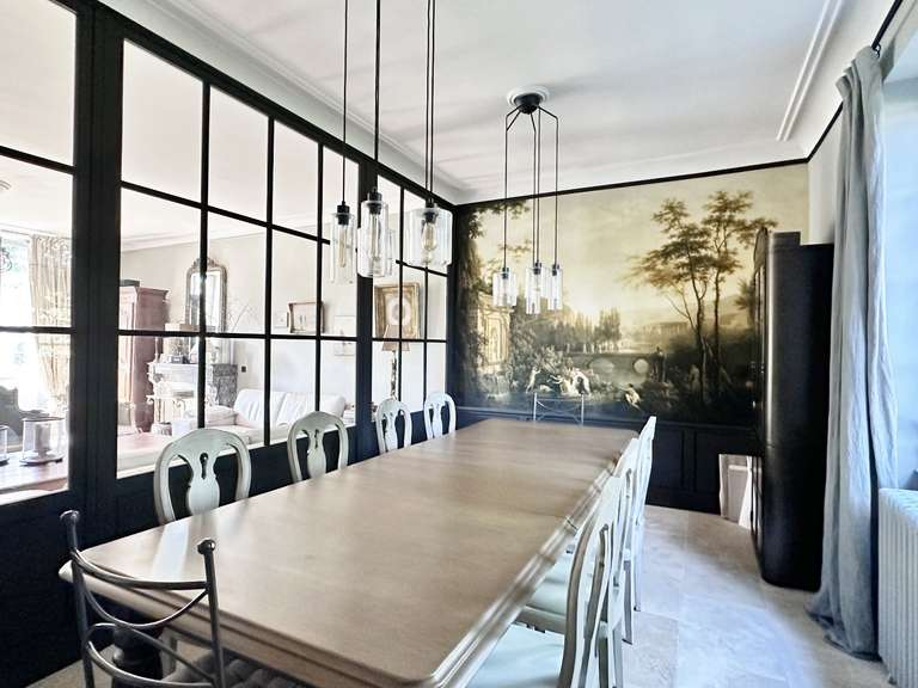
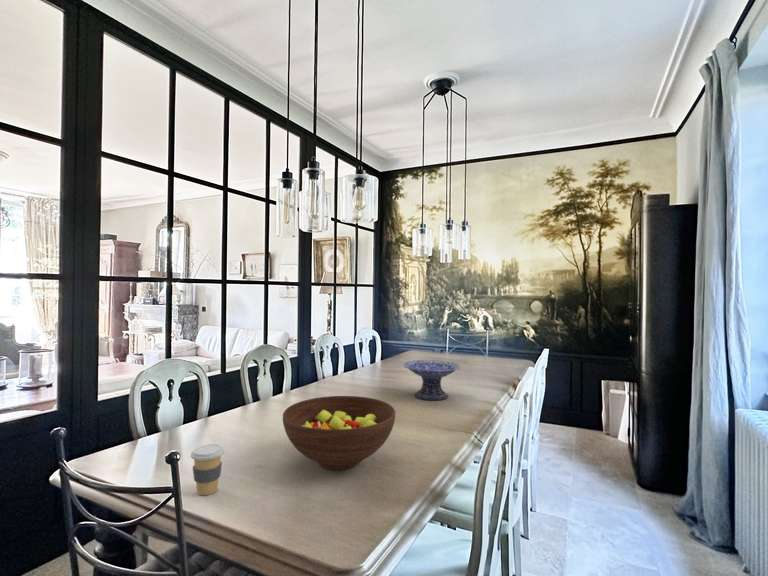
+ coffee cup (207, 469)
+ decorative bowl (431, 380)
+ fruit bowl (339, 436)
